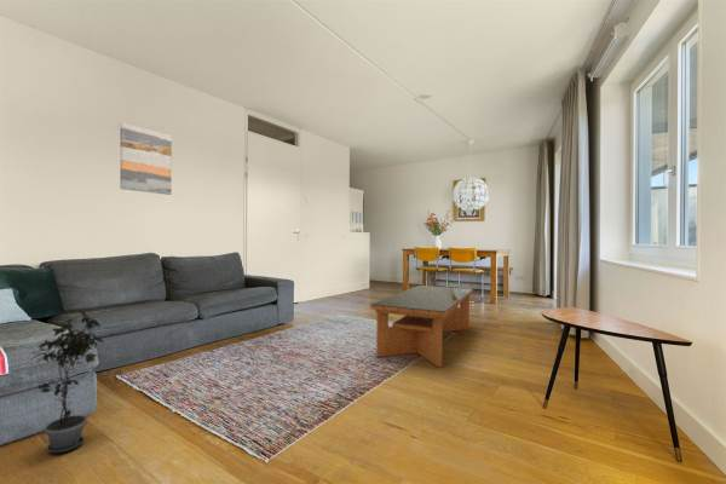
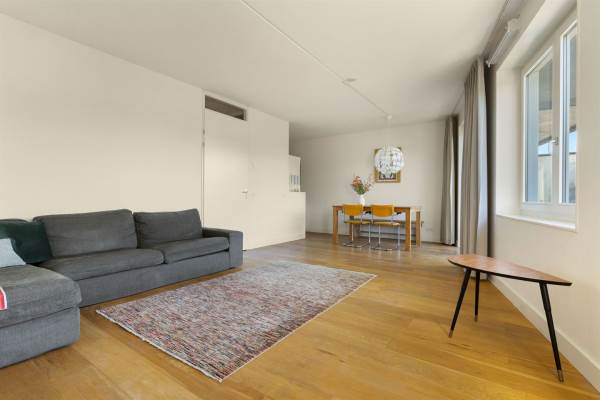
- wall art (146, 160)
- potted plant (68, 380)
- coffee table (428, 317)
